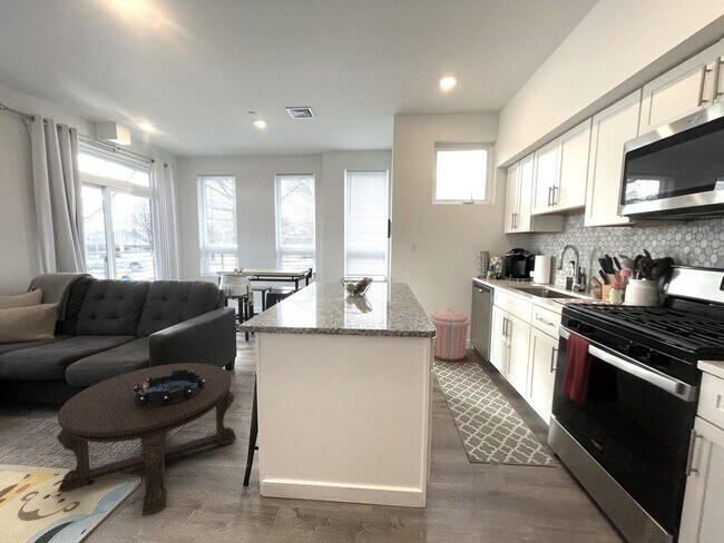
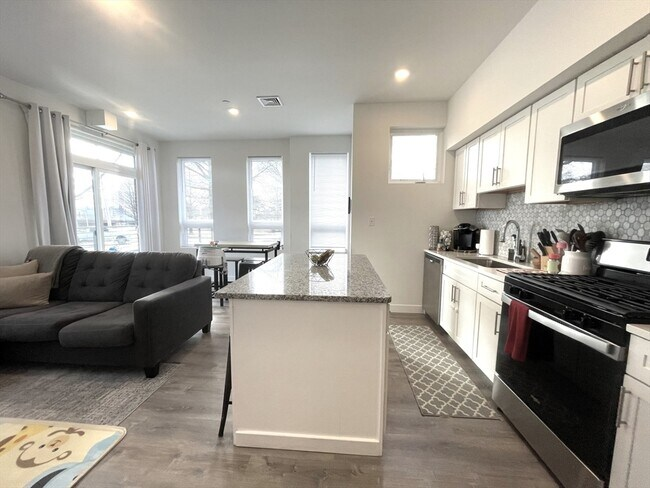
- coffee table (157, 425)
- trash can (448, 332)
- decorative bowl (170, 385)
